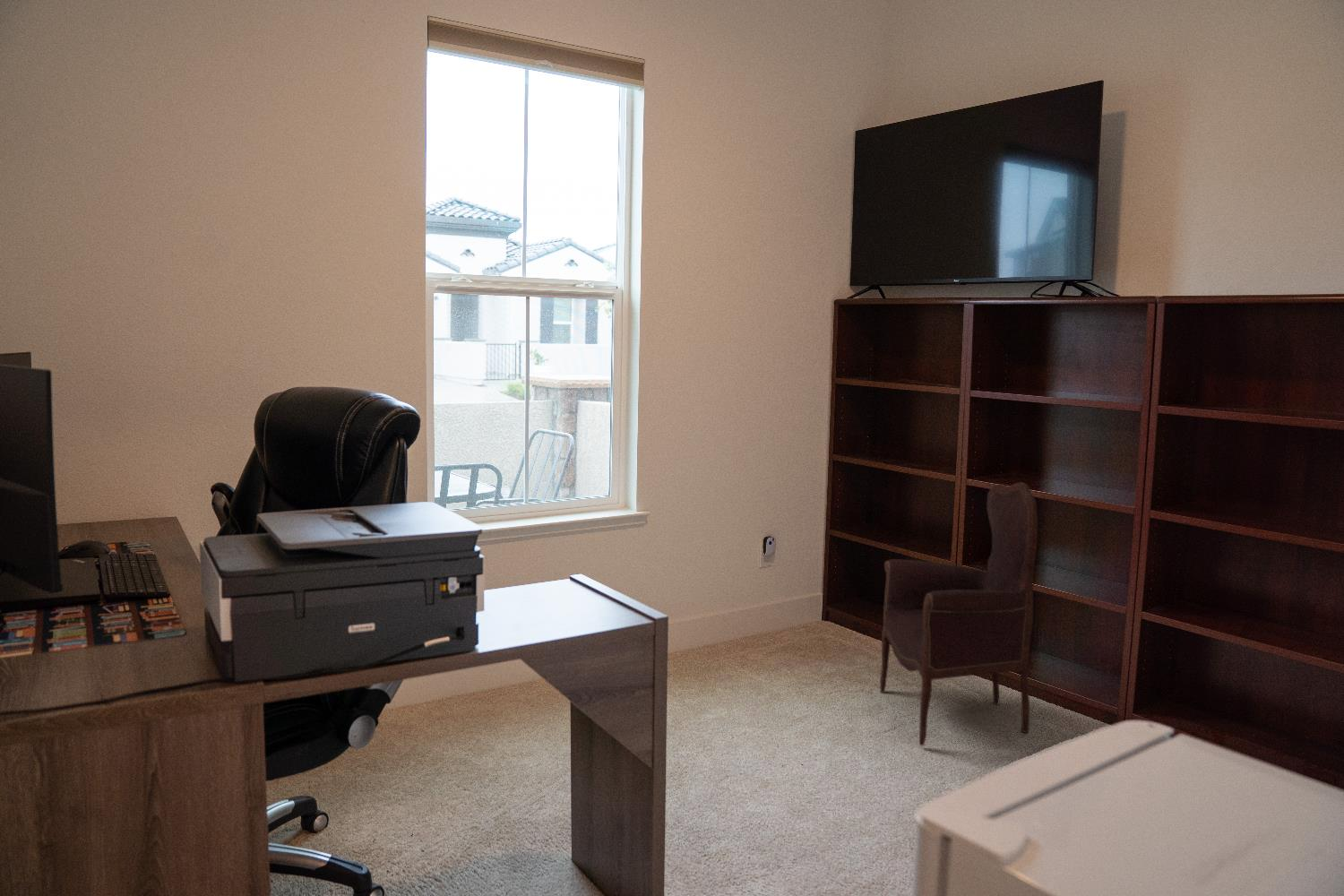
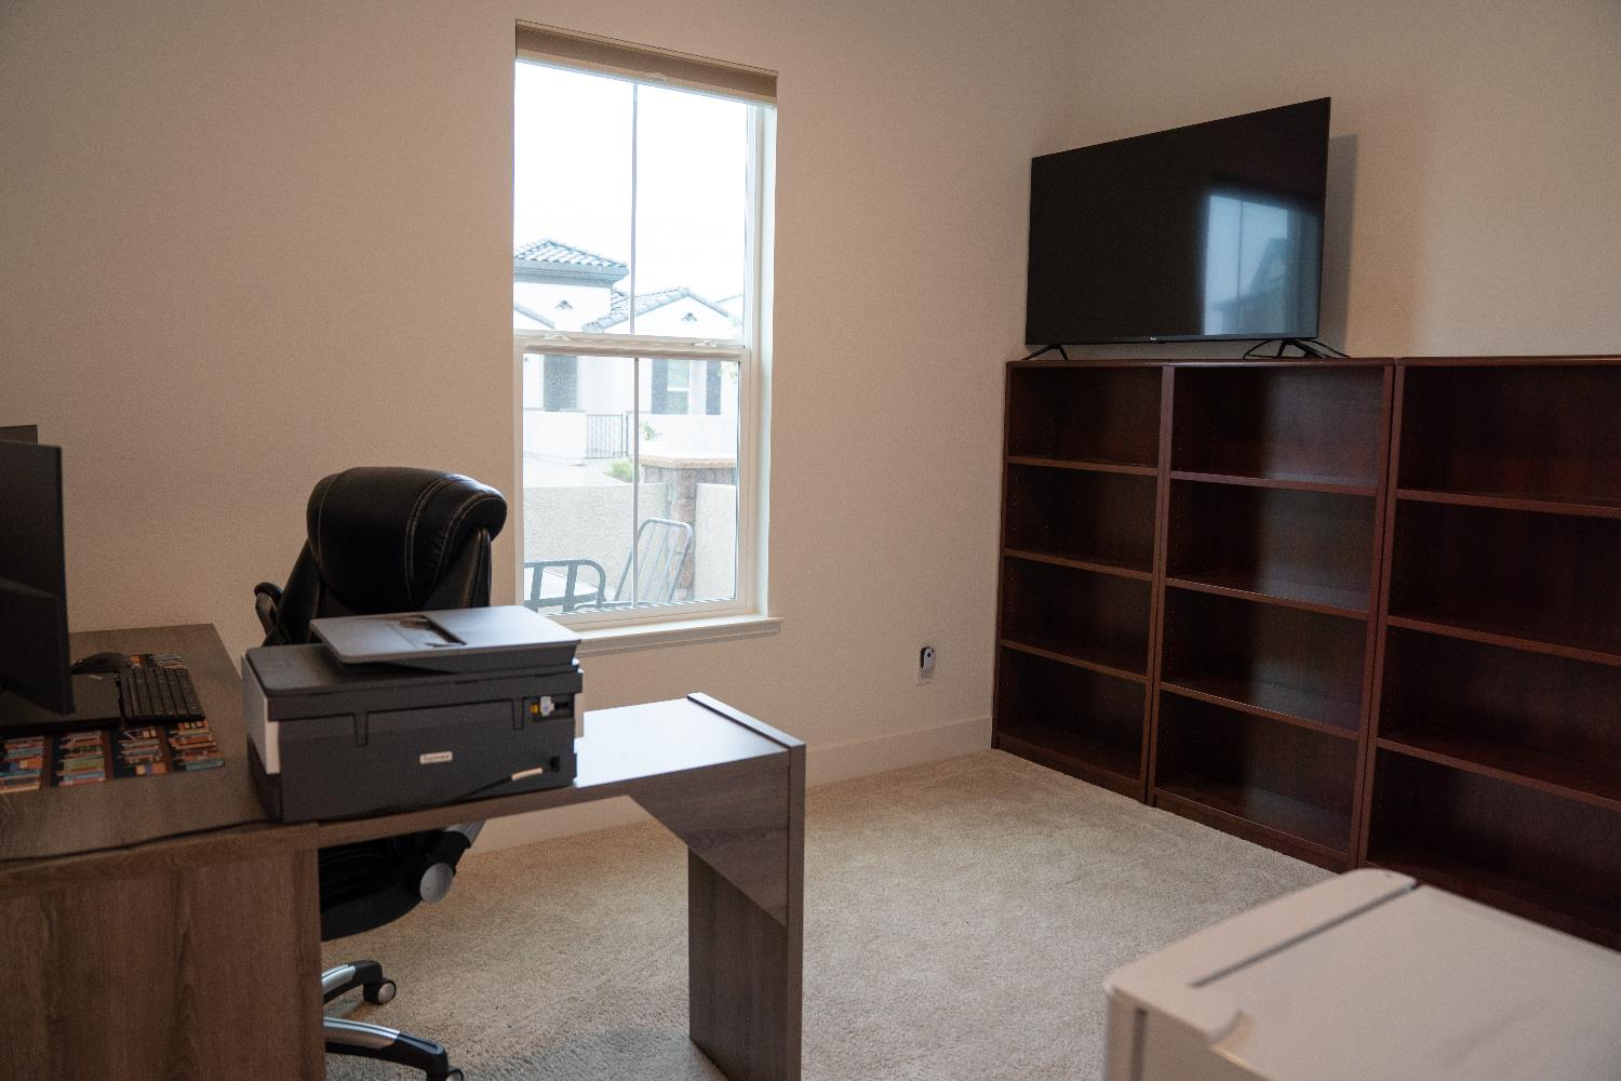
- armchair (961, 600)
